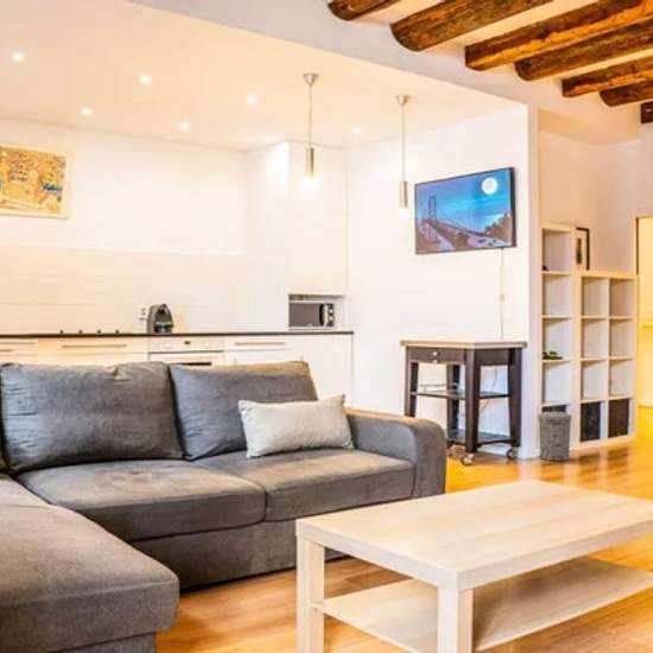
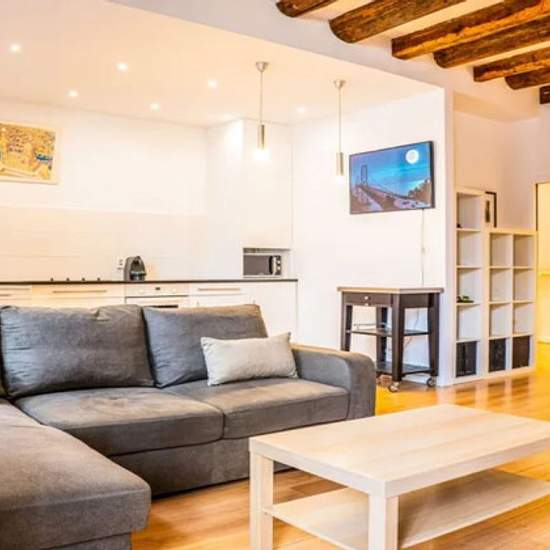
- trash can (554, 435)
